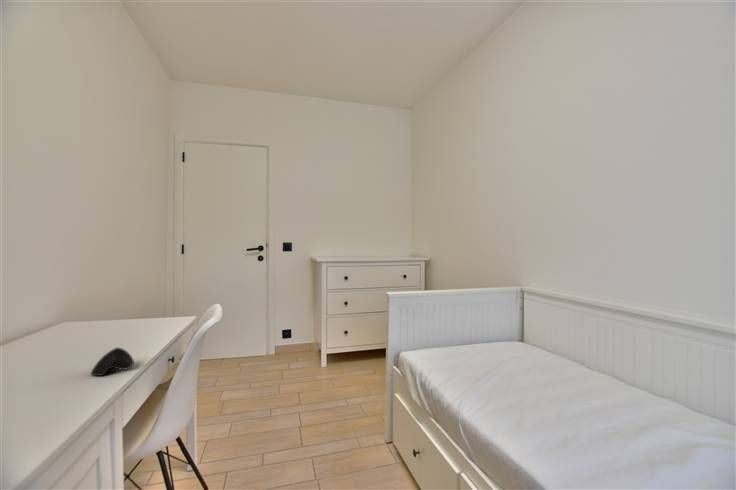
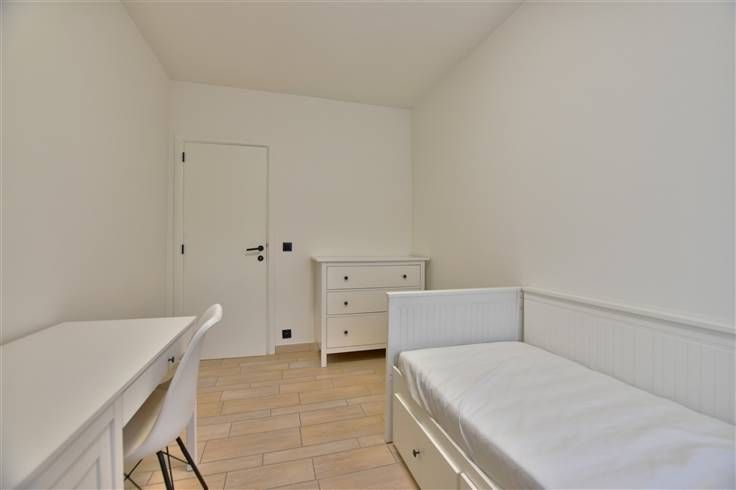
- computer mouse (113, 359)
